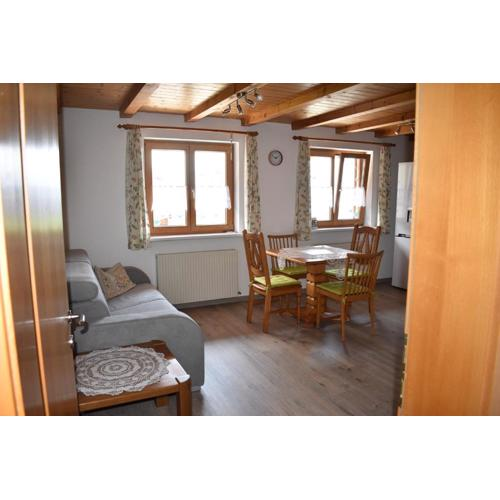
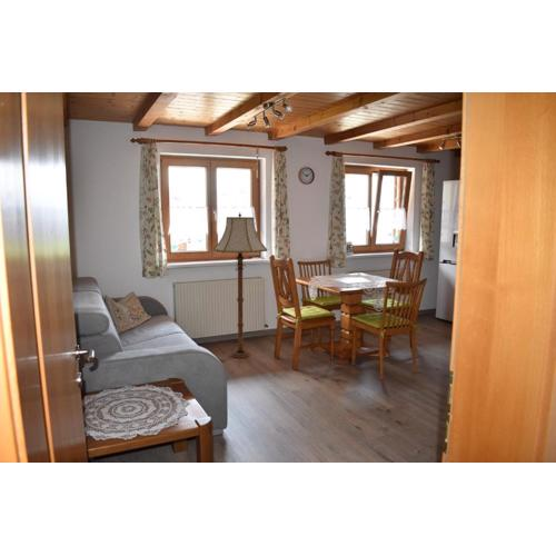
+ floor lamp (240, 285)
